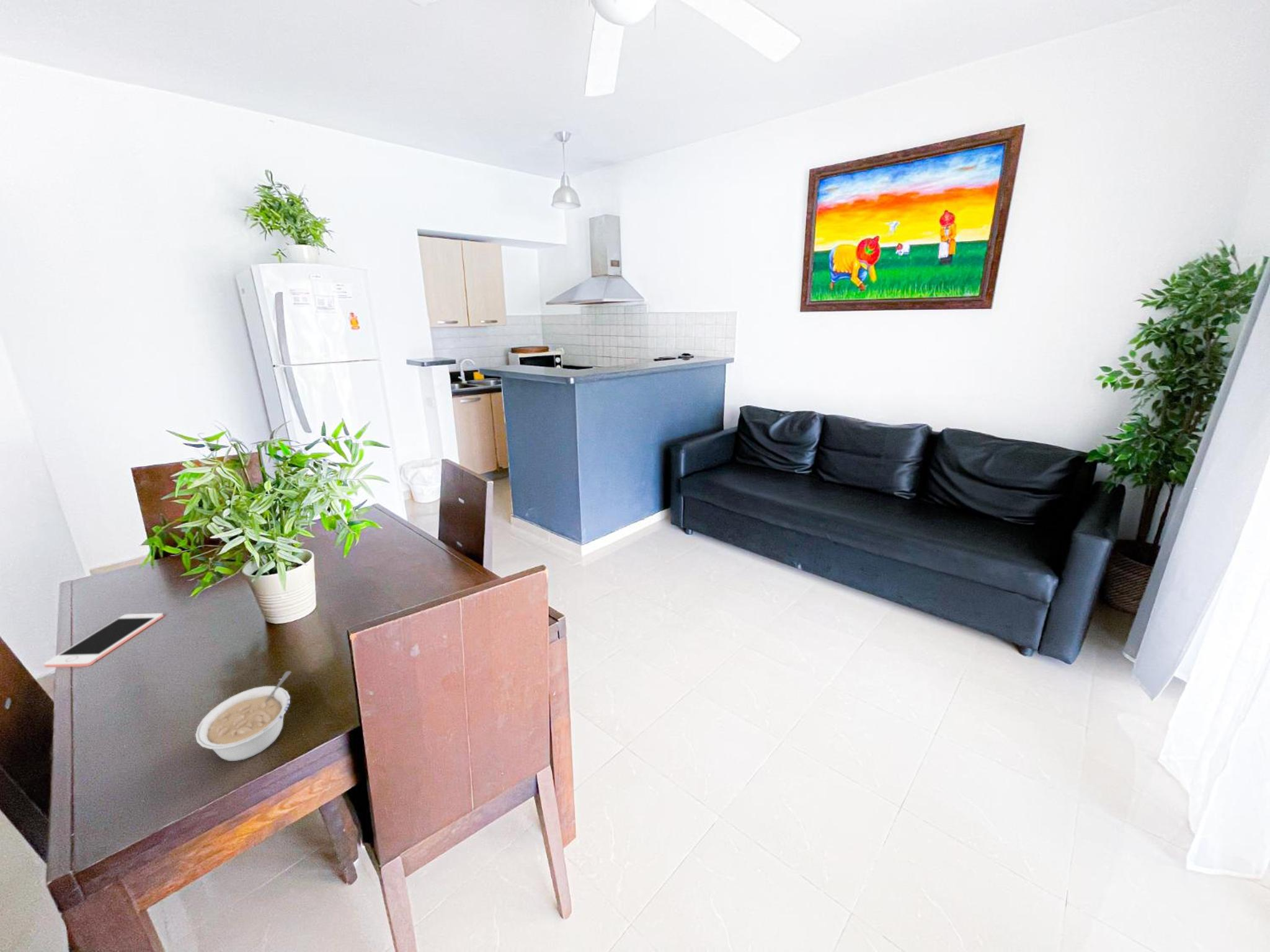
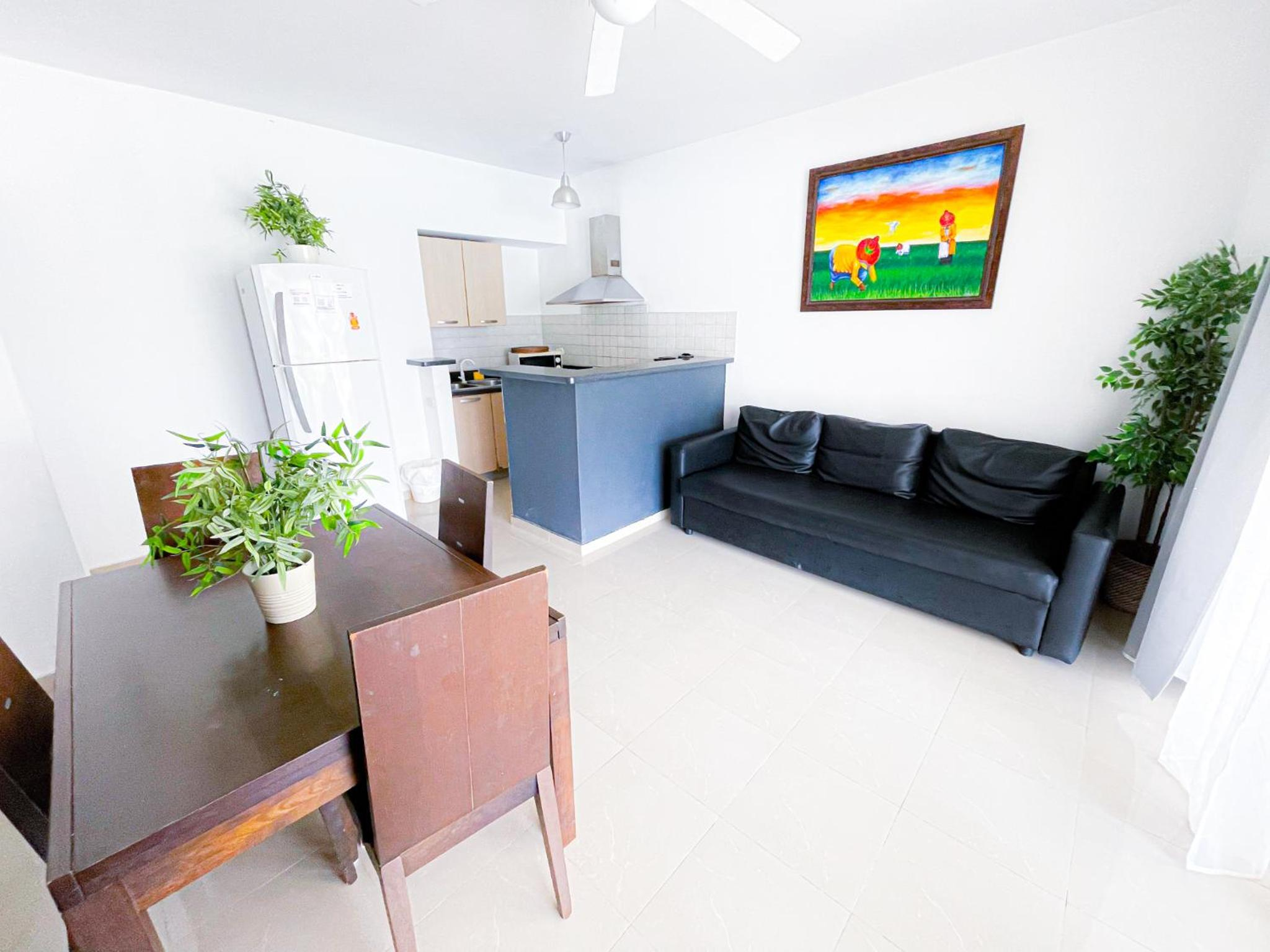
- legume (248, 721)
- cell phone (108, 638)
